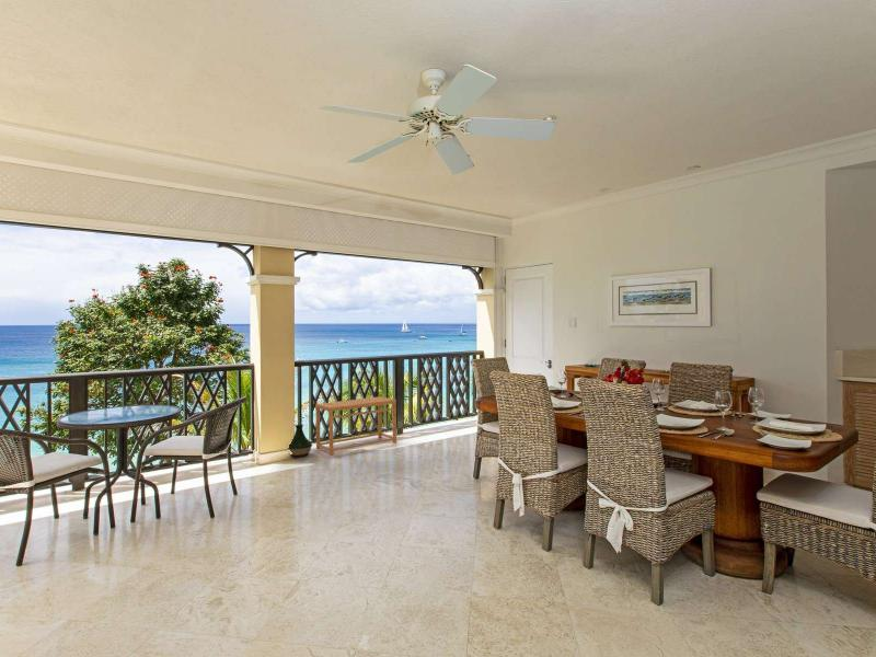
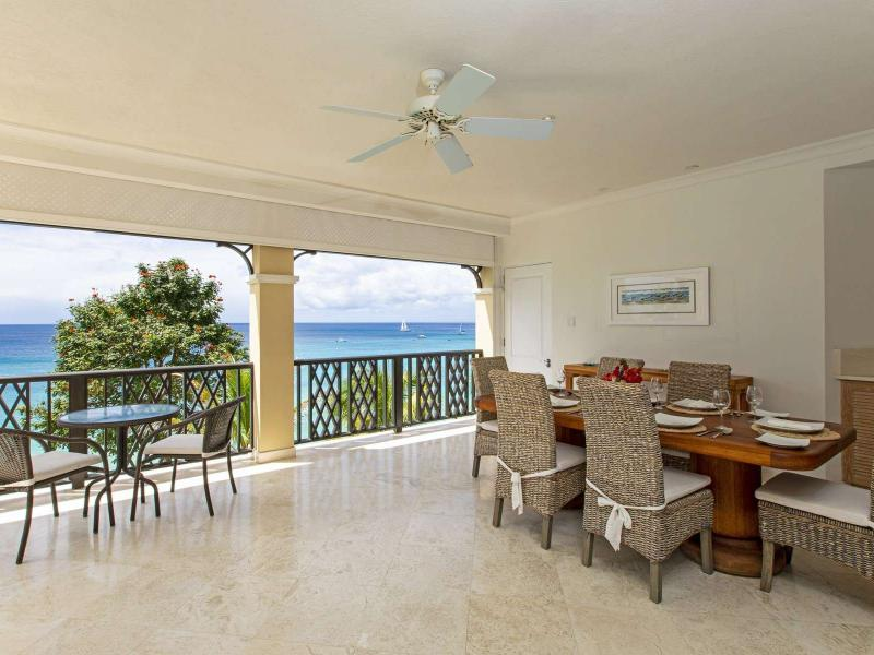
- vase (299, 439)
- side table (353, 415)
